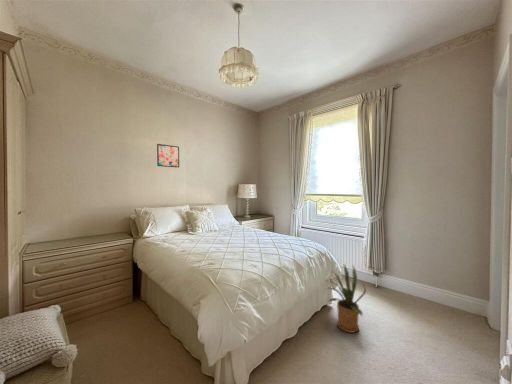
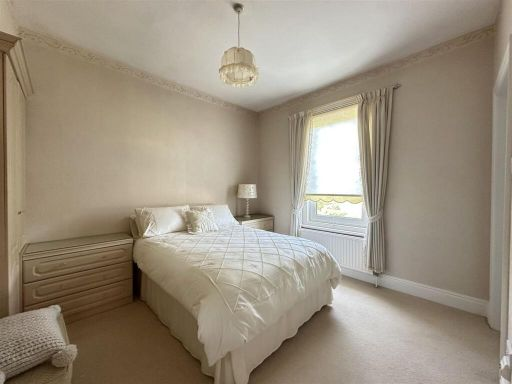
- house plant (344, 297)
- wall art (168, 156)
